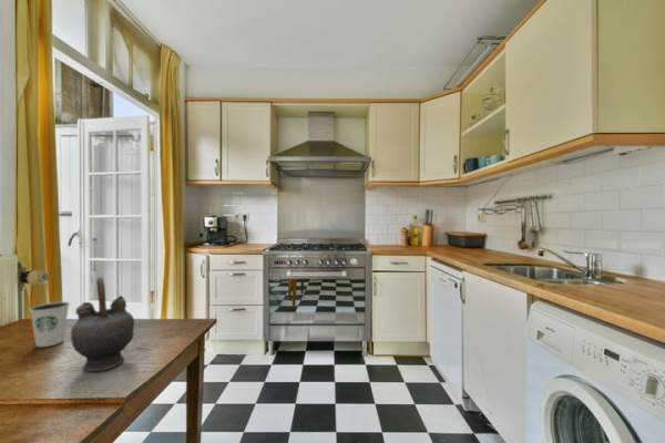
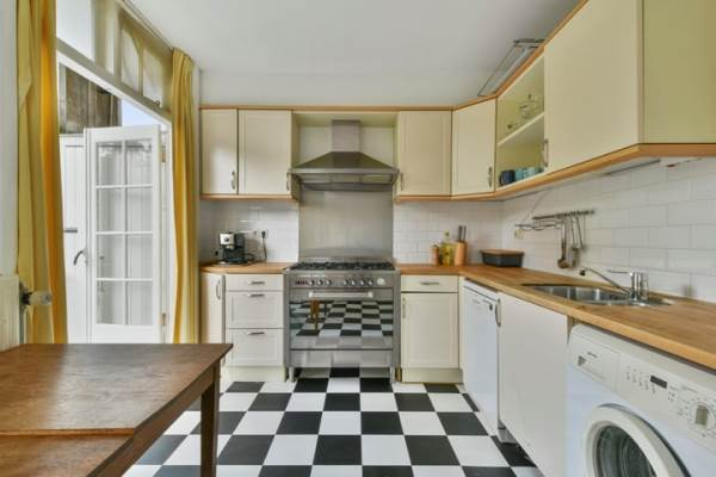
- dixie cup (50, 324)
- teapot (104, 319)
